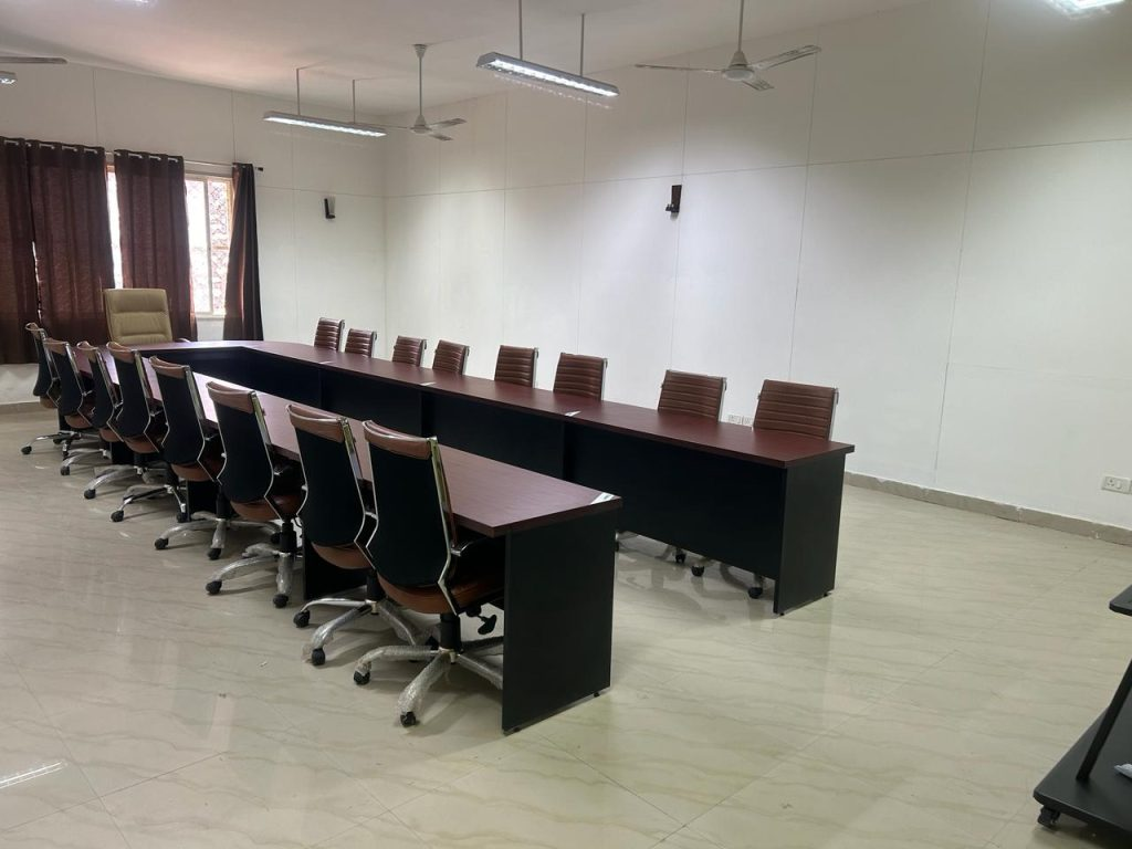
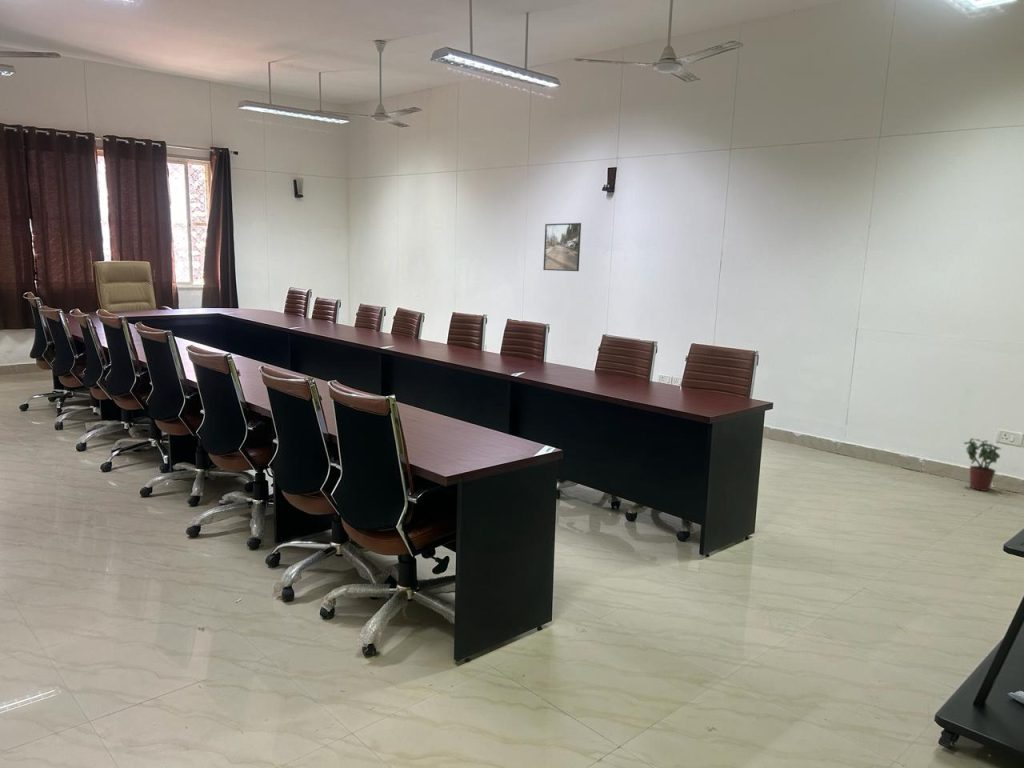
+ potted plant (981, 463)
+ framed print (561, 247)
